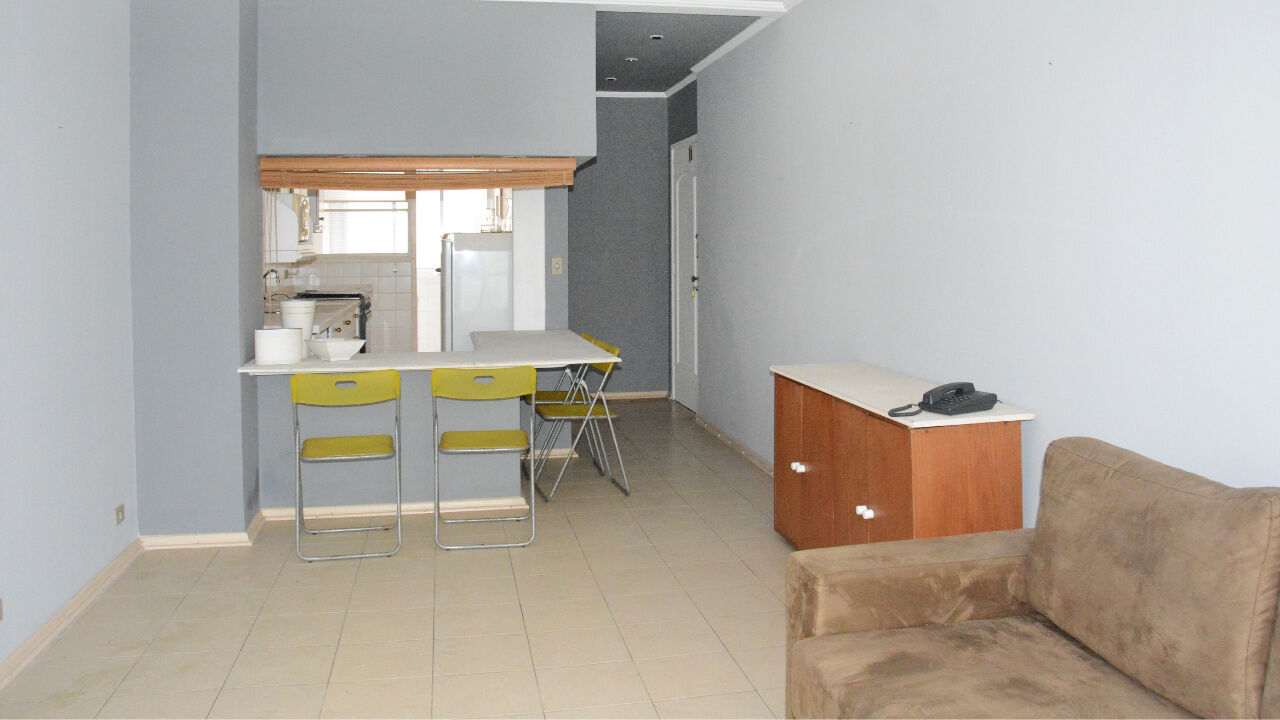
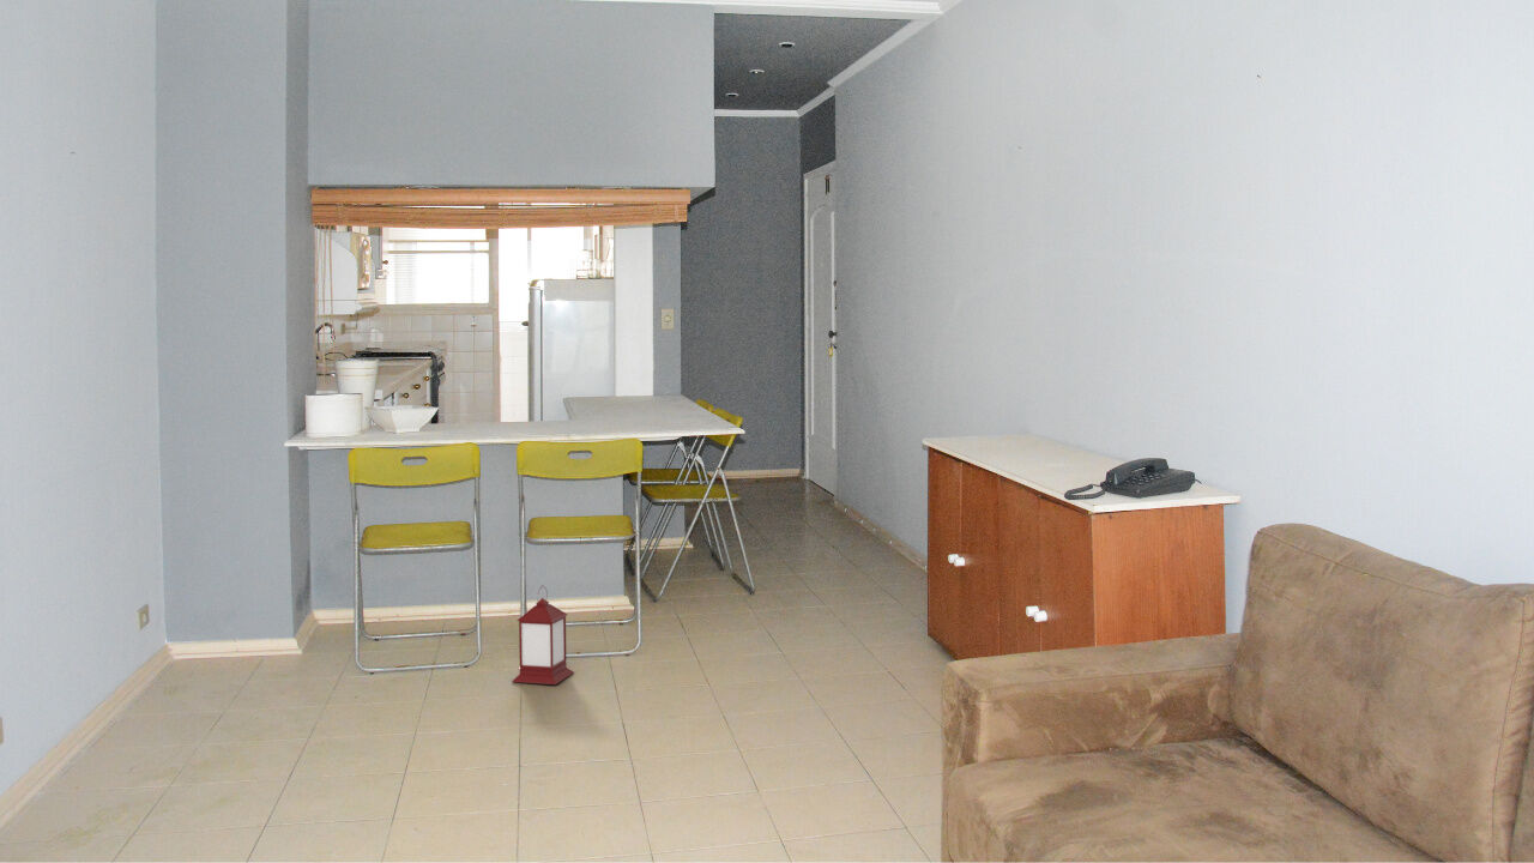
+ lantern (542, 630)
